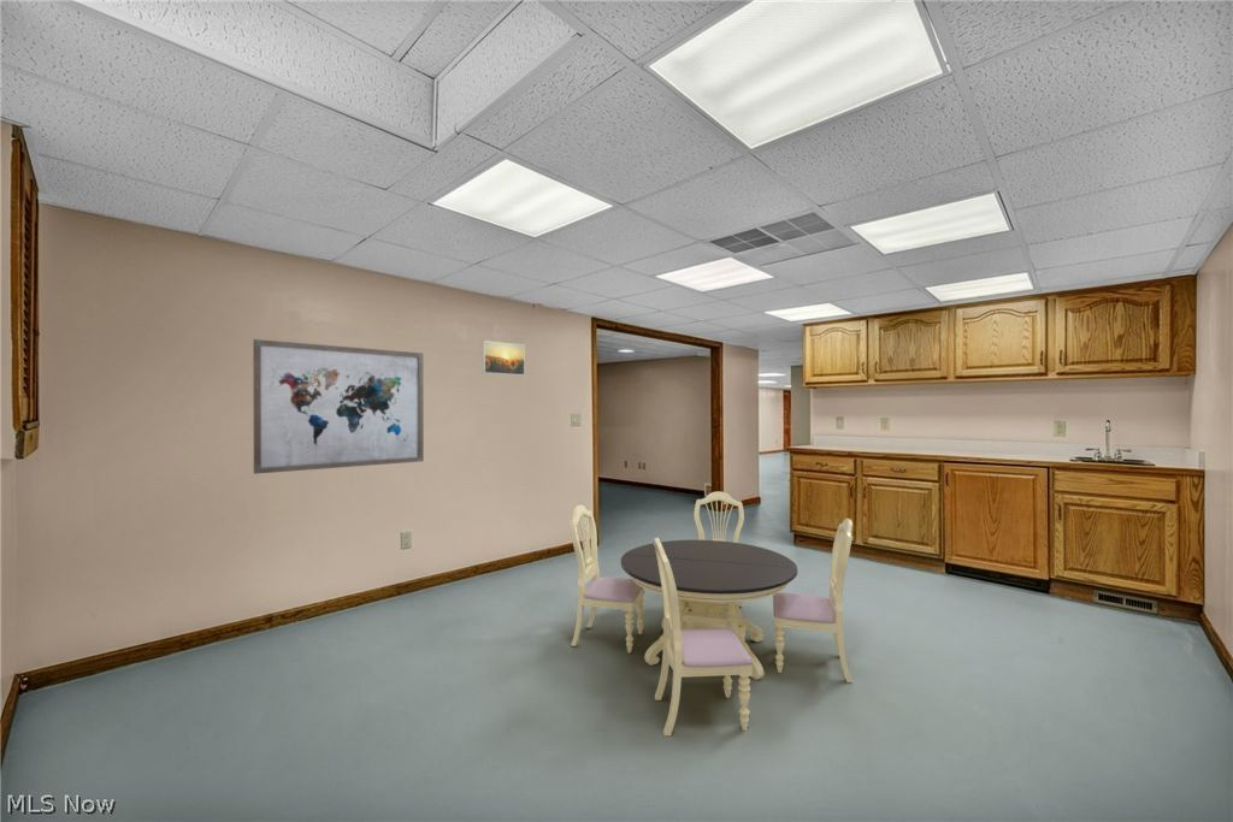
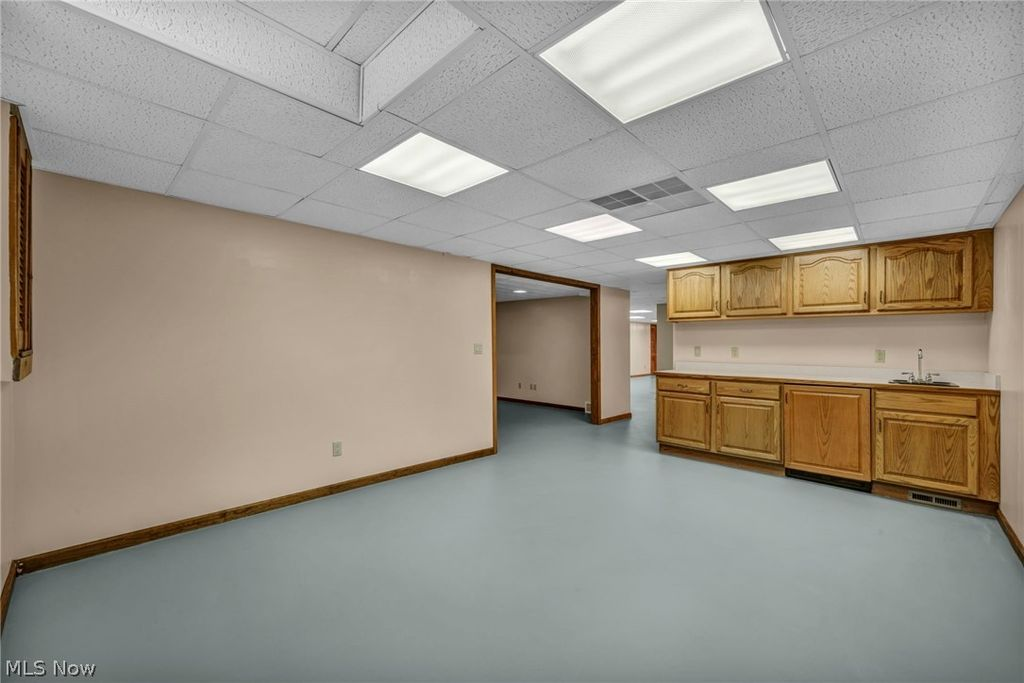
- dining set (703, 583)
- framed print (503, 357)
- wall art (347, 407)
